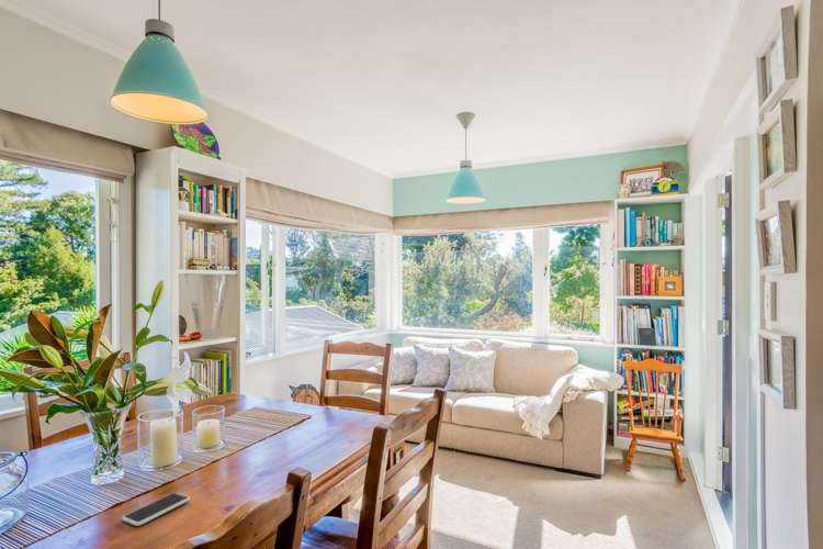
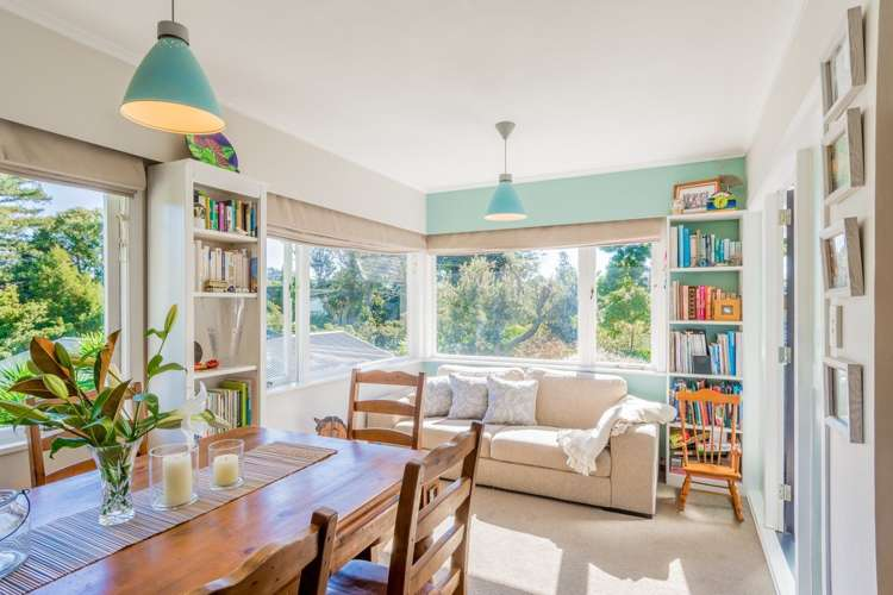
- smartphone (157, 507)
